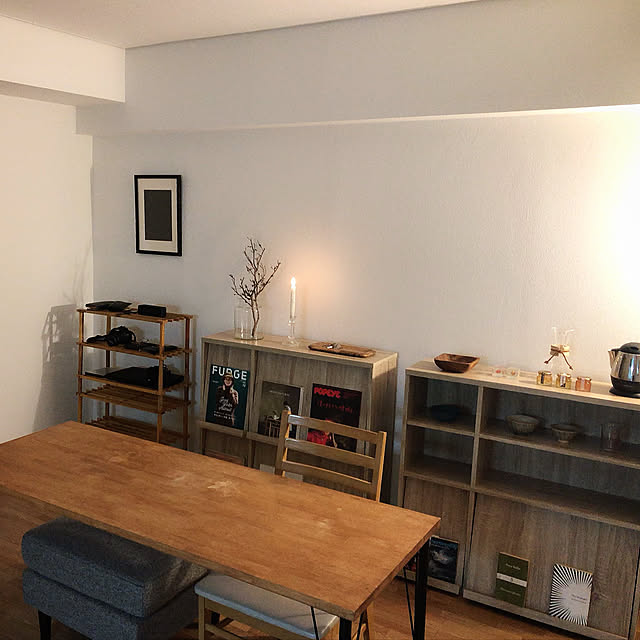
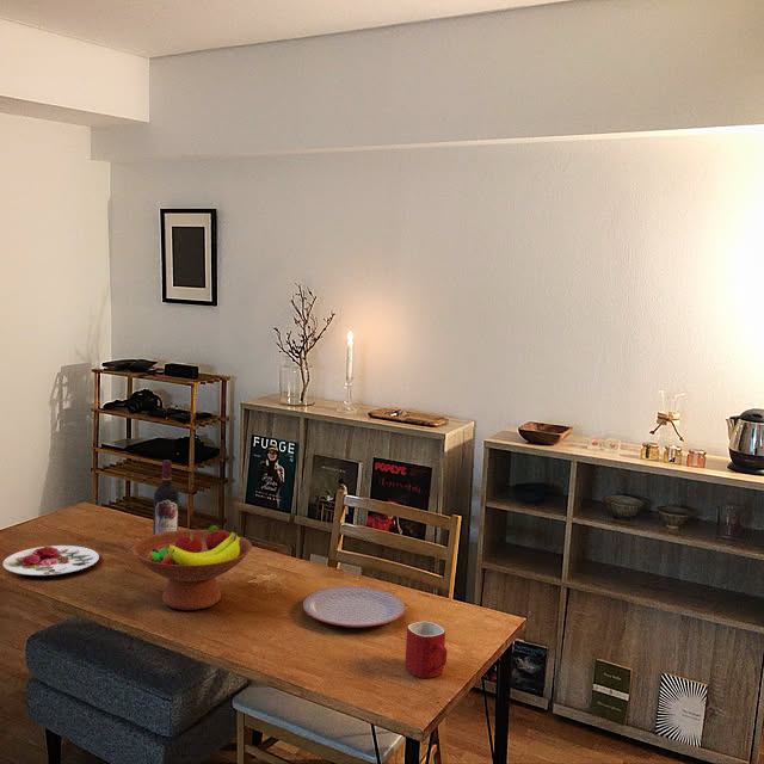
+ plate (353, 608)
+ fruit bowl (192, 562)
+ plate (51, 559)
+ mug (429, 652)
+ wine bottle (166, 506)
